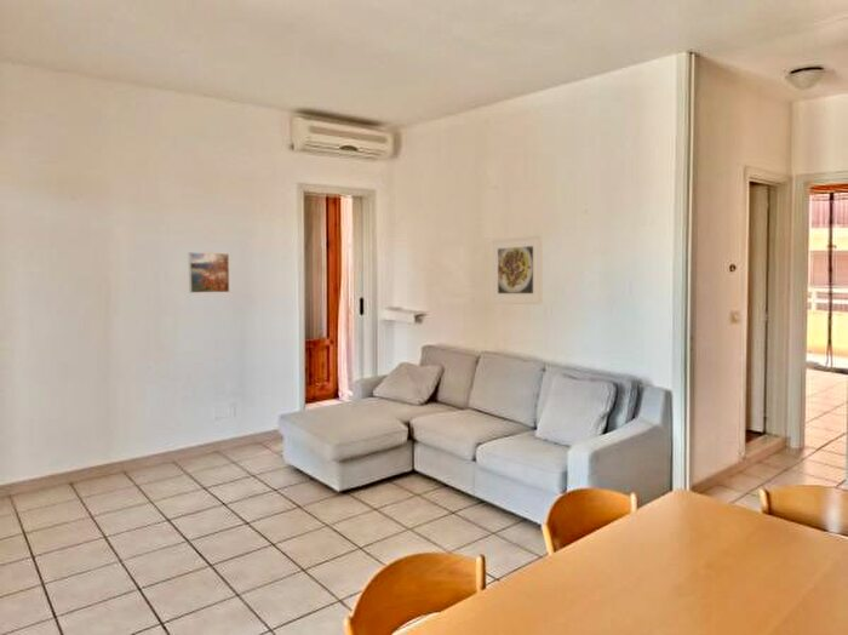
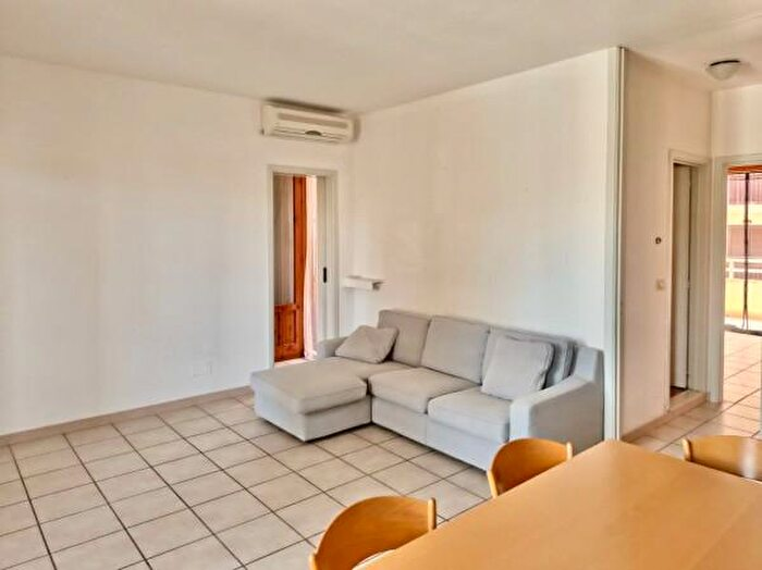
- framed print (515, 270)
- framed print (208, 273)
